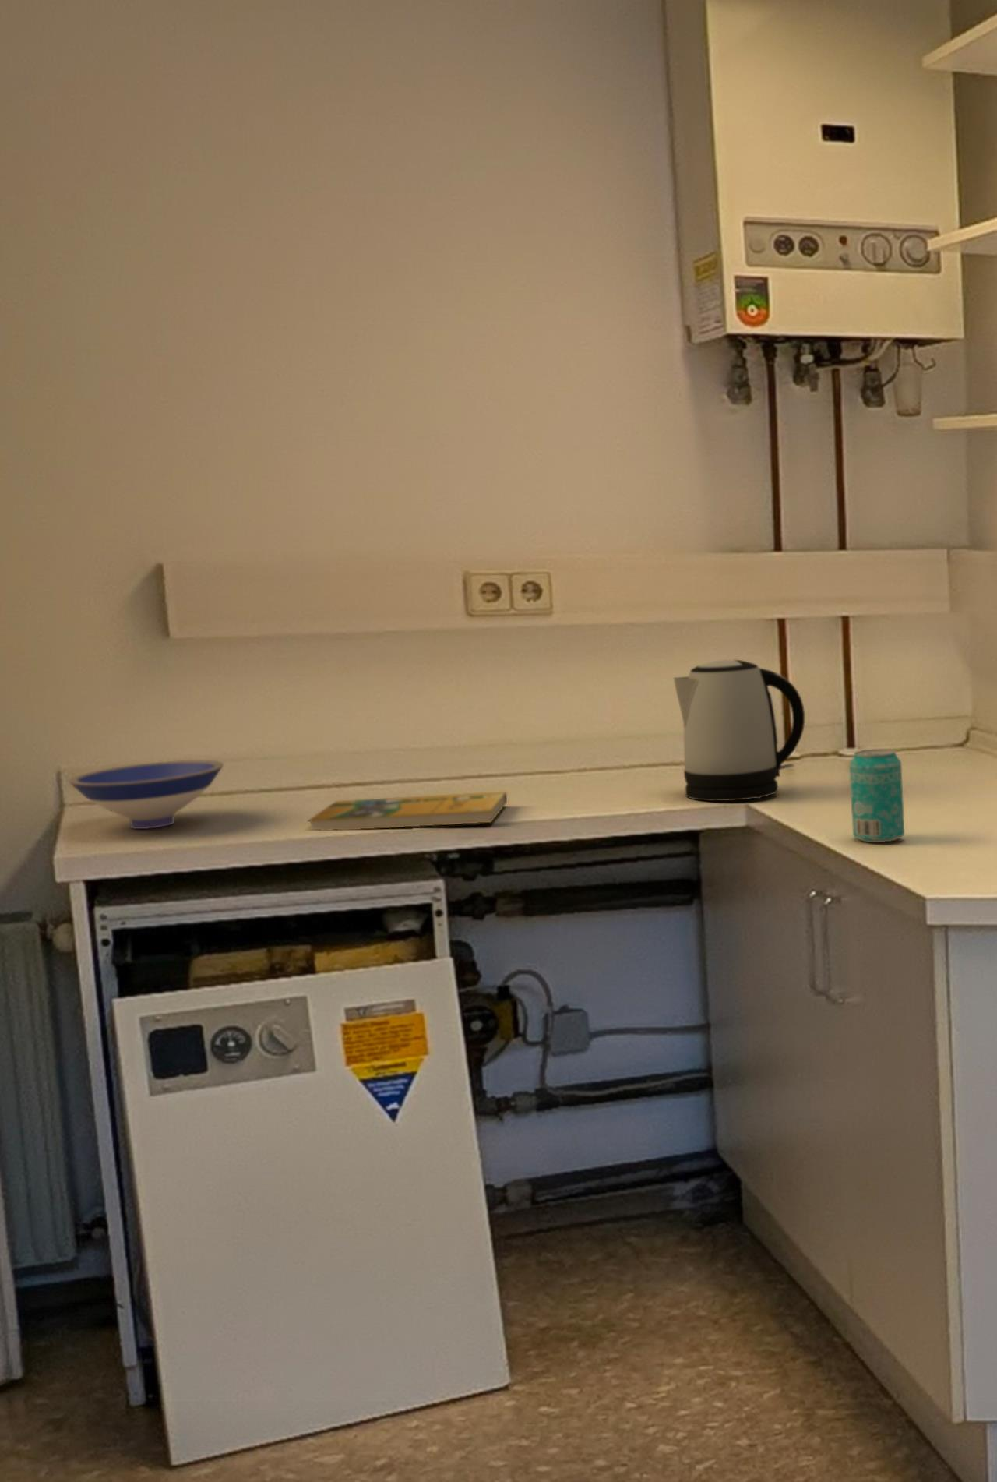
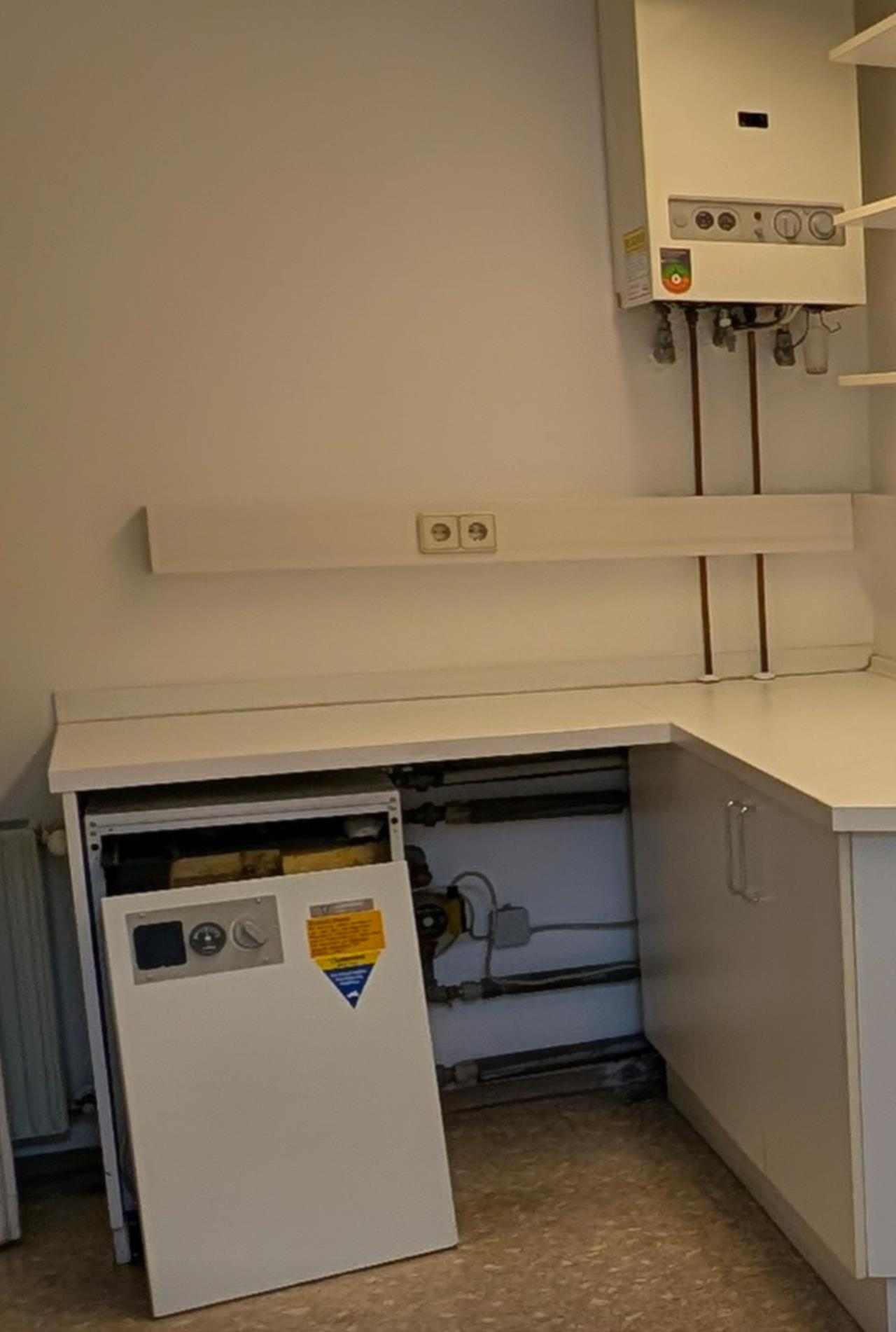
- kettle (741, 727)
- bowl (149, 798)
- booklet (409, 811)
- beverage can (877, 794)
